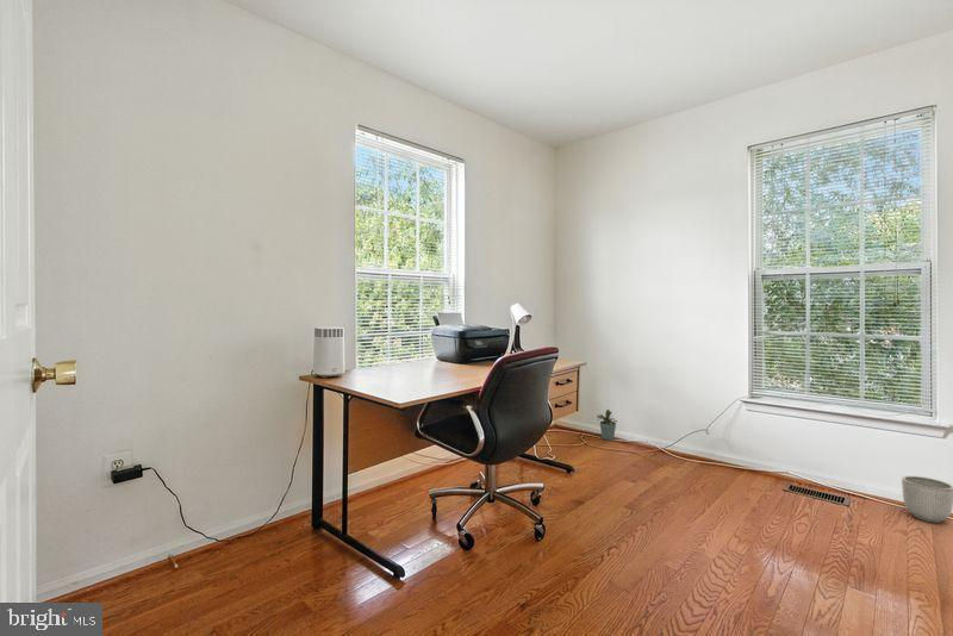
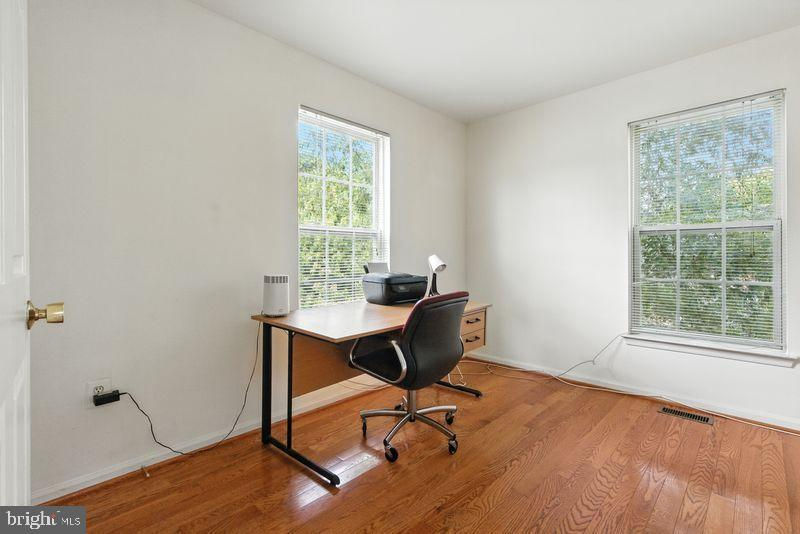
- planter (927, 500)
- potted plant (605, 423)
